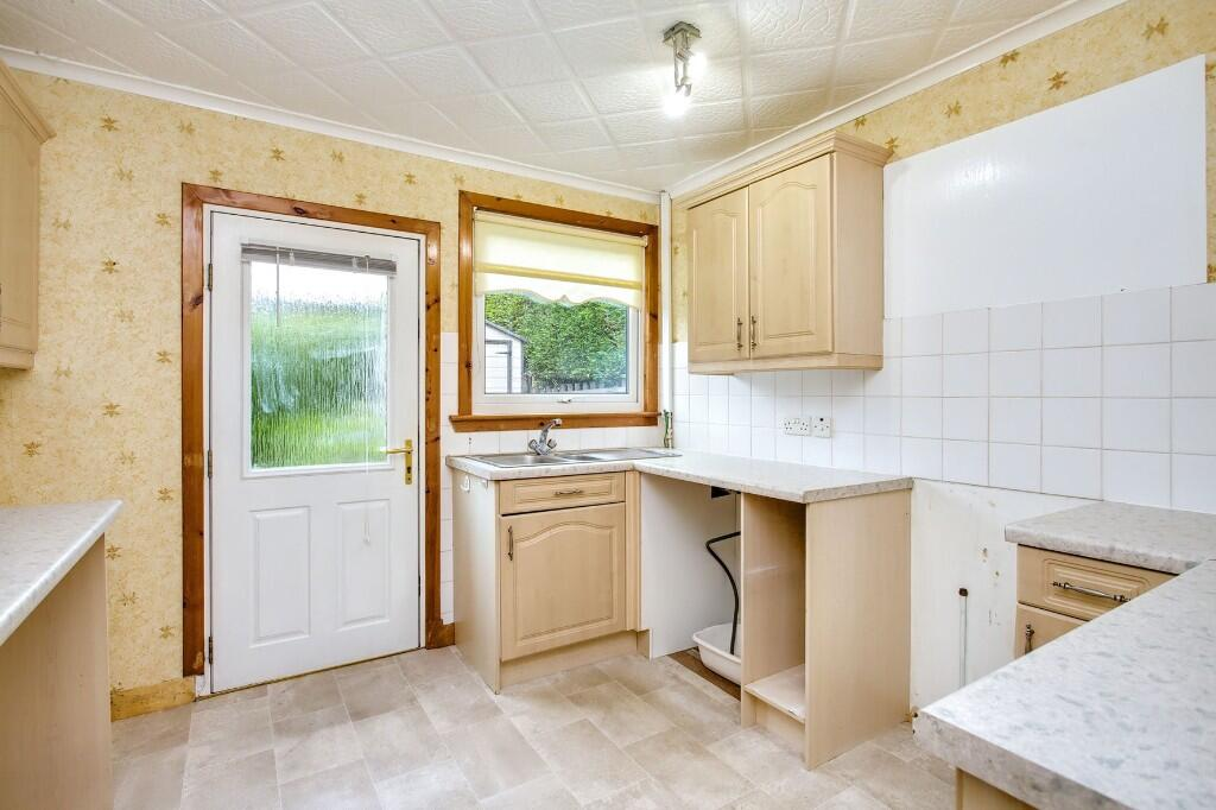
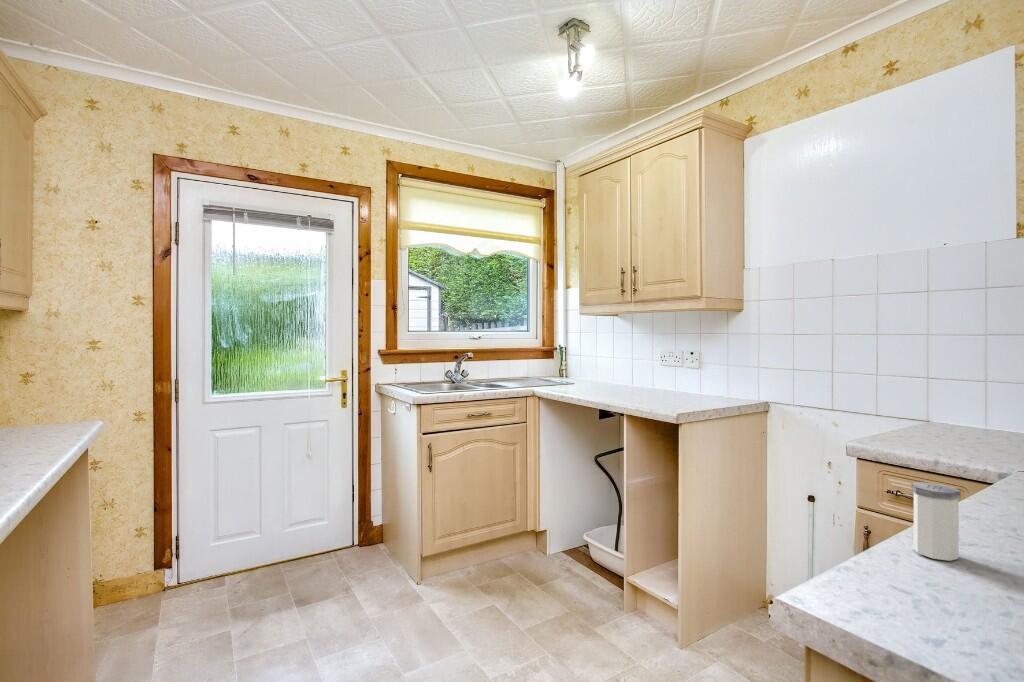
+ salt shaker (935, 520)
